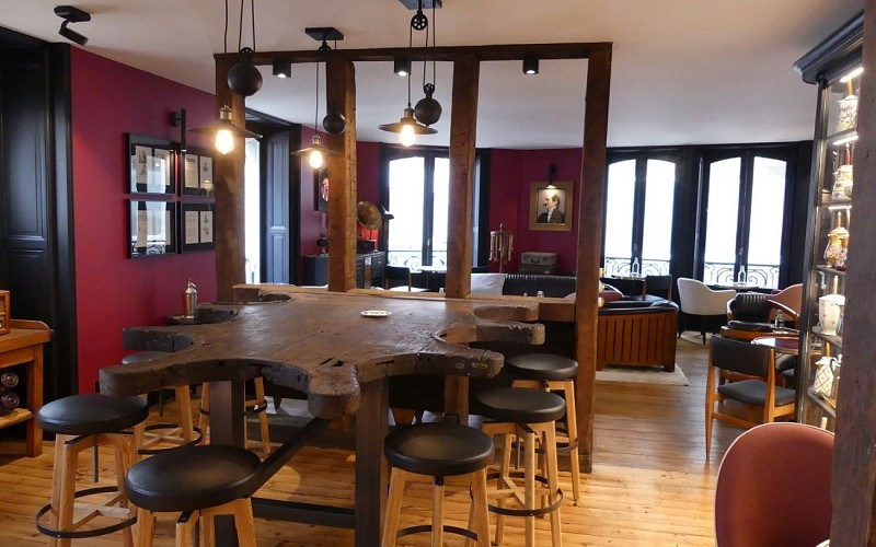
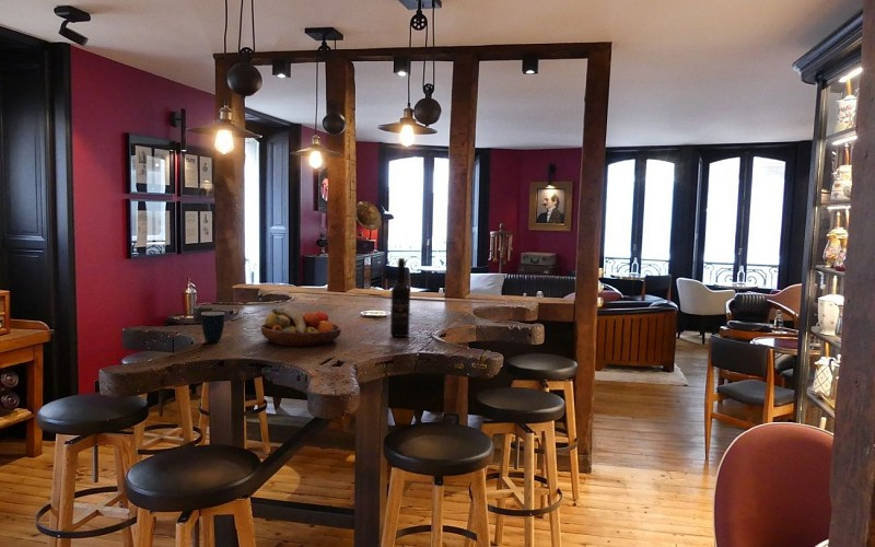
+ mug (211, 326)
+ fruit bowl (301, 323)
+ wine bottle (400, 296)
